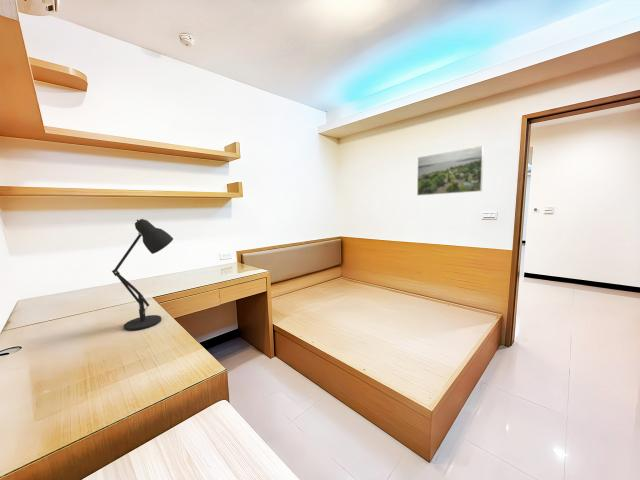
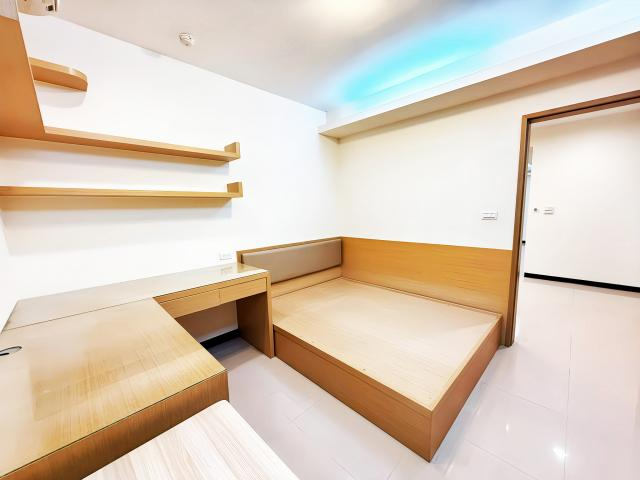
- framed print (447, 173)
- desk lamp (152, 253)
